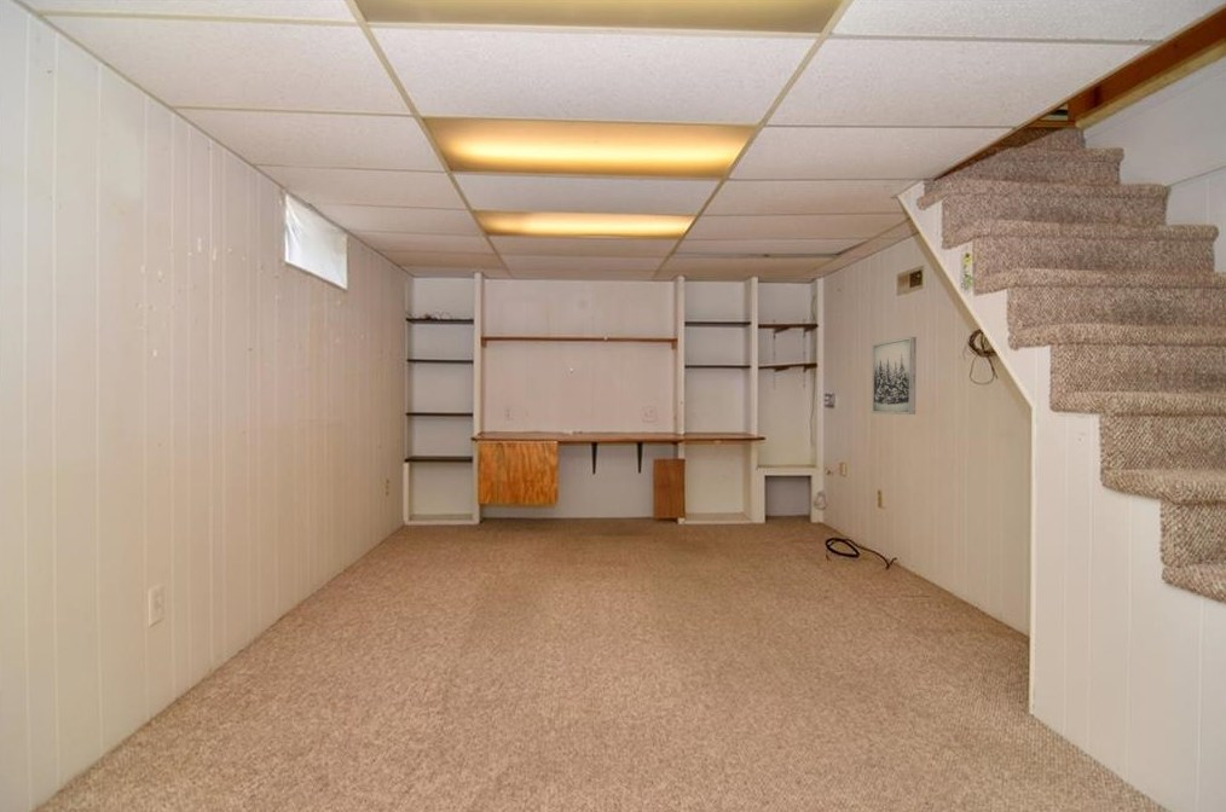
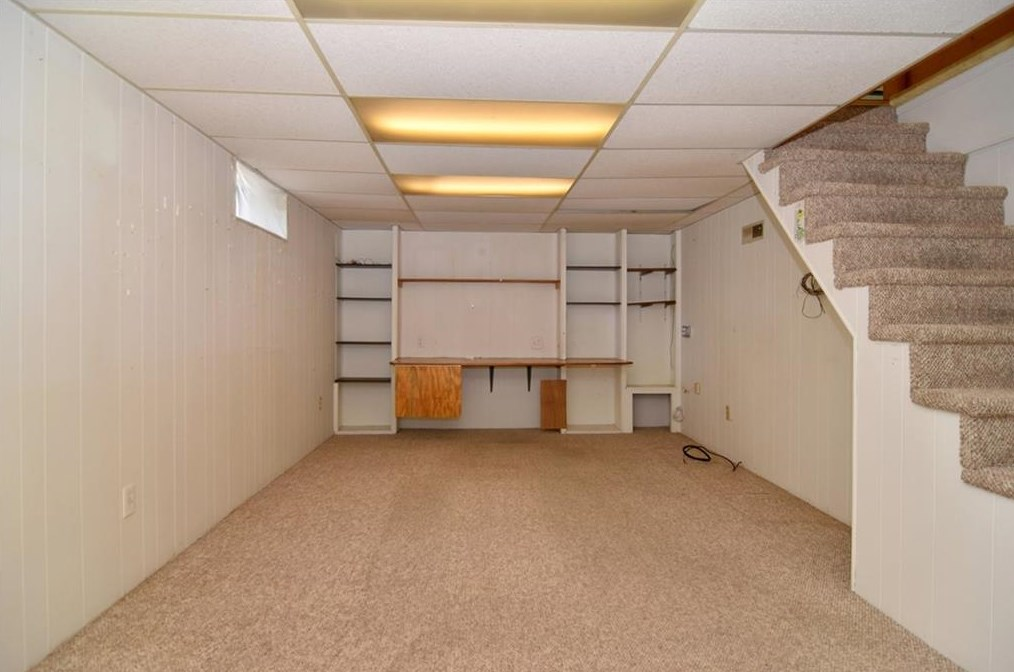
- wall art (892, 377)
